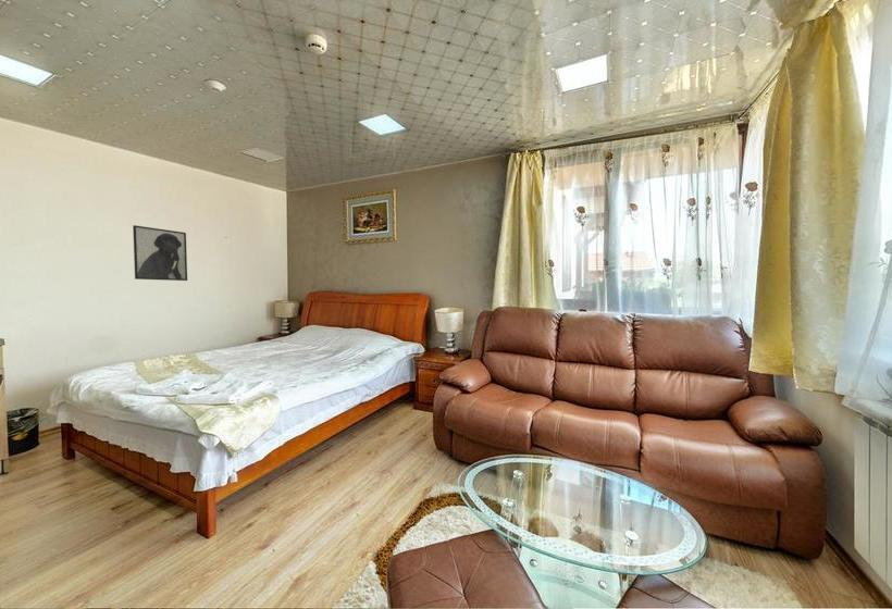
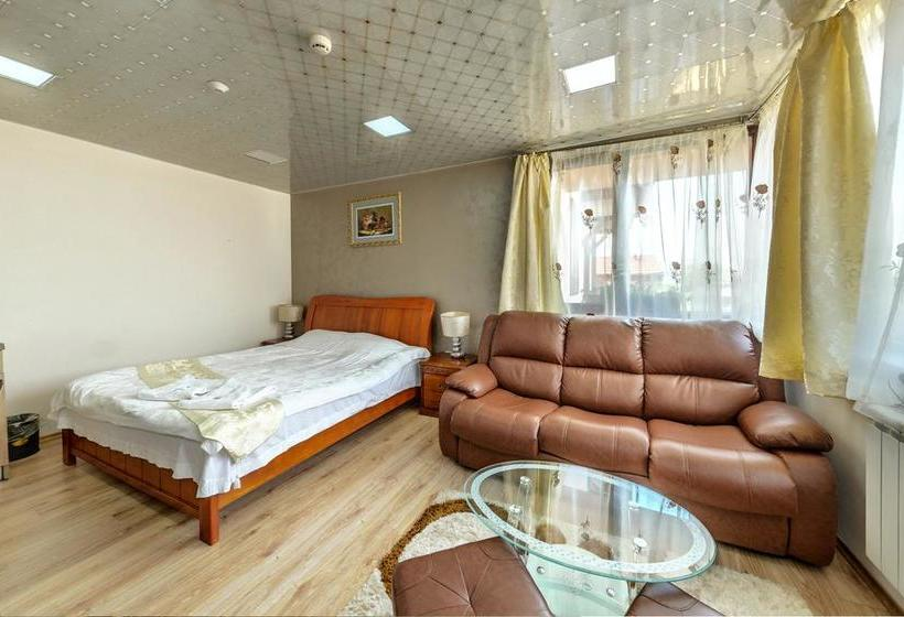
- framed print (161, 254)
